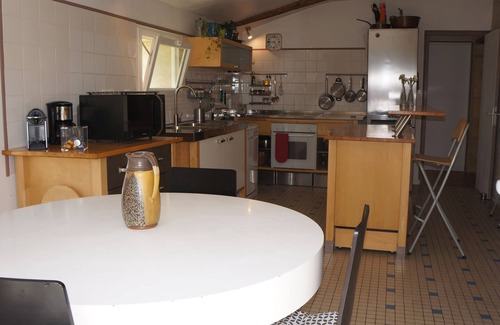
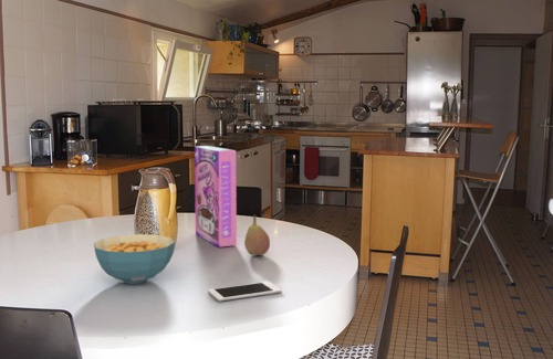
+ cereal bowl (135, 261)
+ cell phone (244, 291)
+ fruit (257, 234)
+ cereal box (215, 193)
